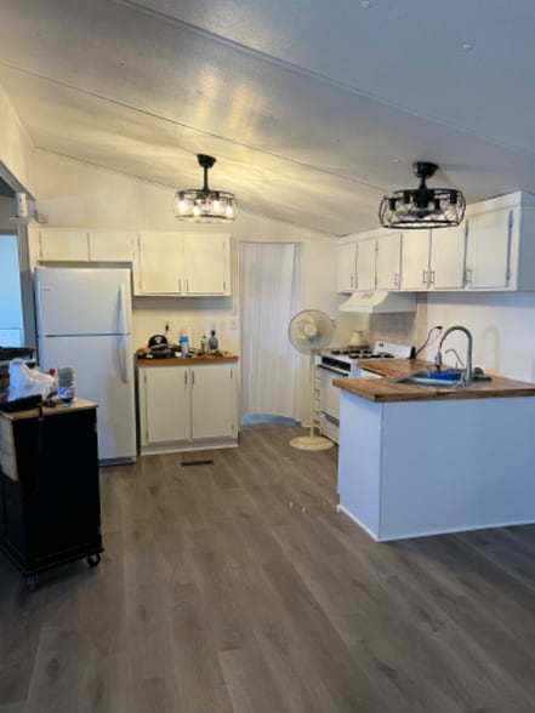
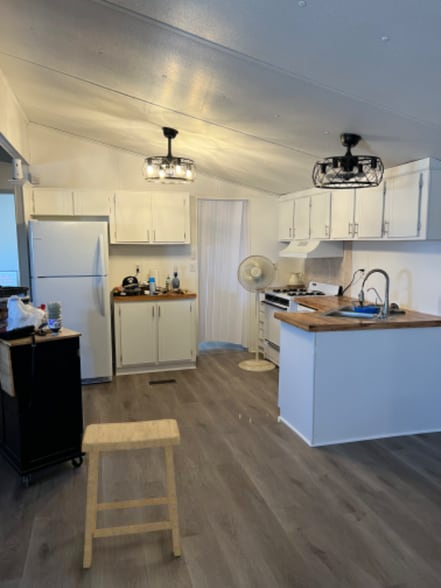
+ stool (132, 500)
